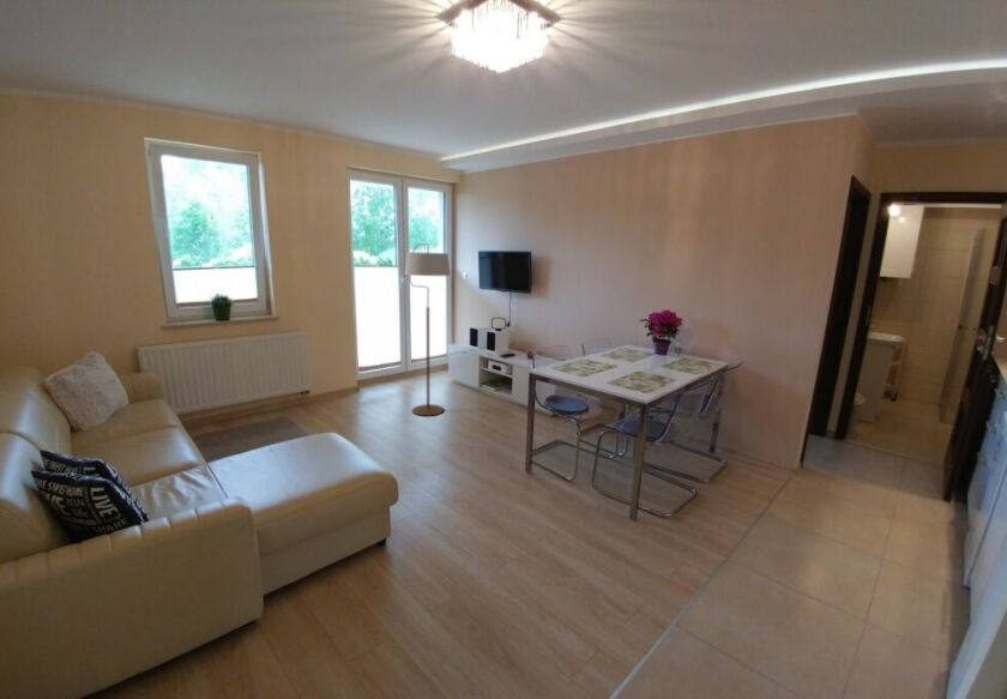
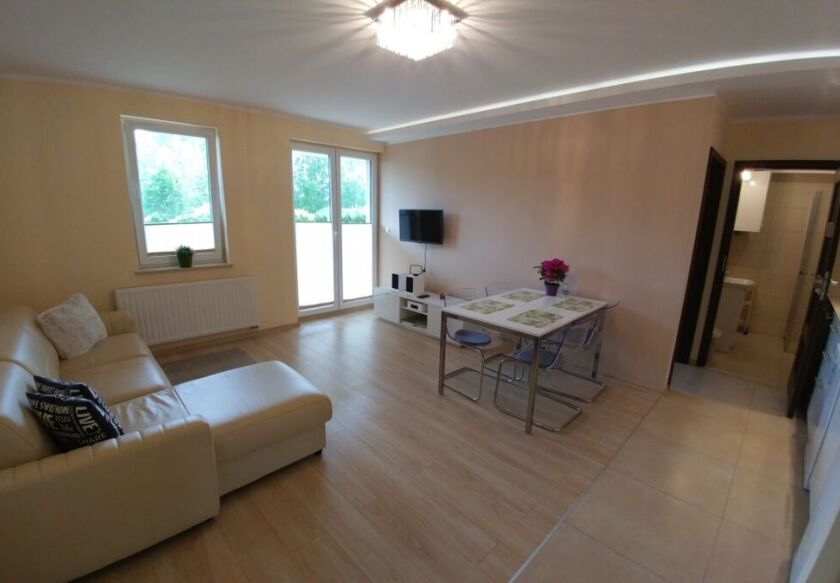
- floor lamp (427, 329)
